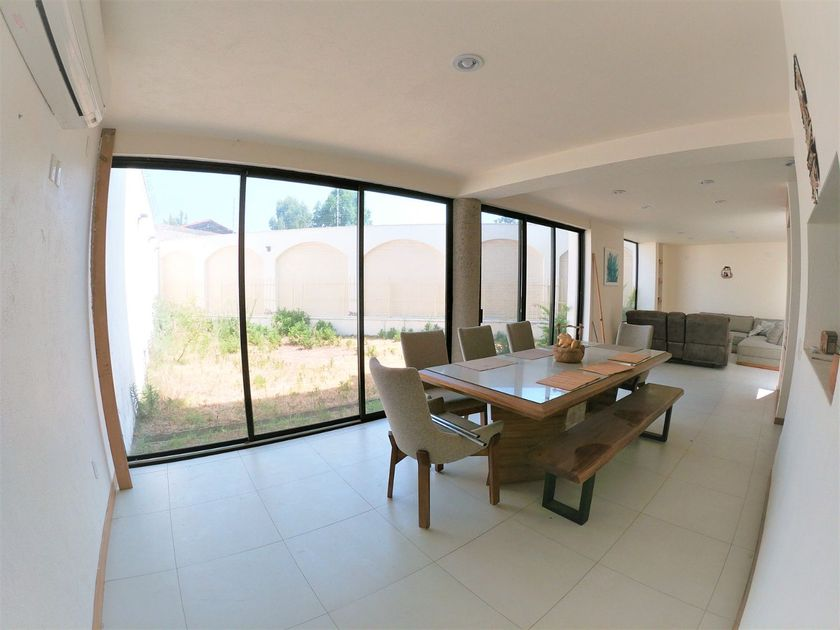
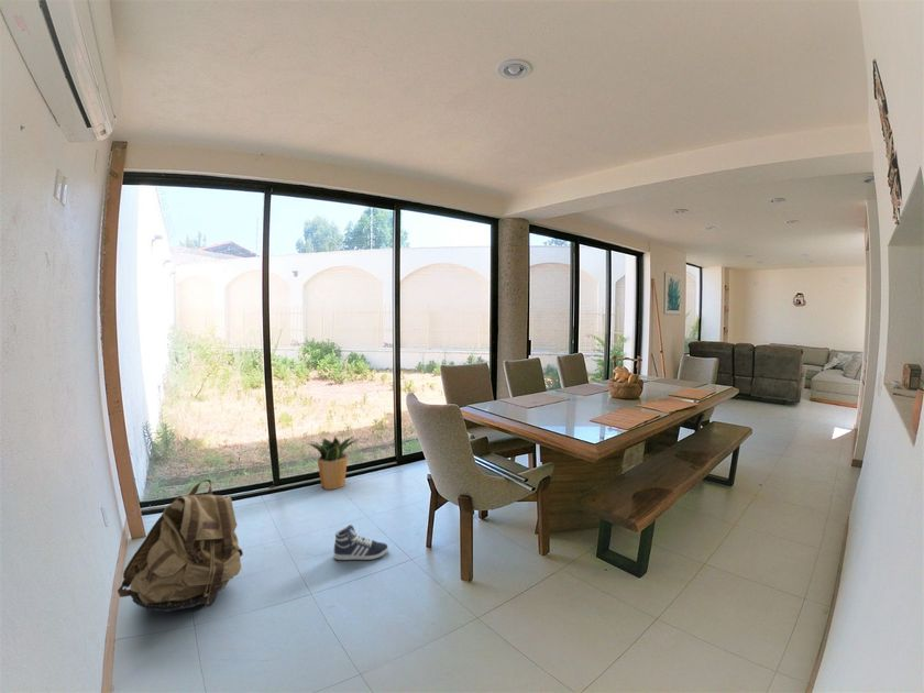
+ sneaker (361, 541)
+ potted plant (333, 461)
+ backpack (183, 543)
